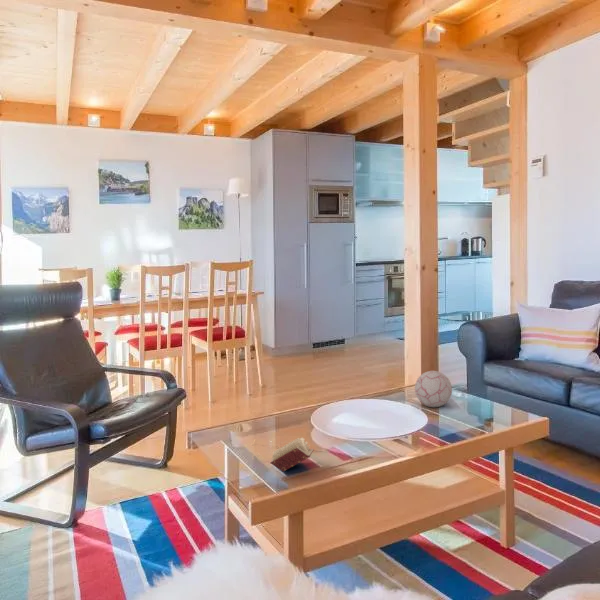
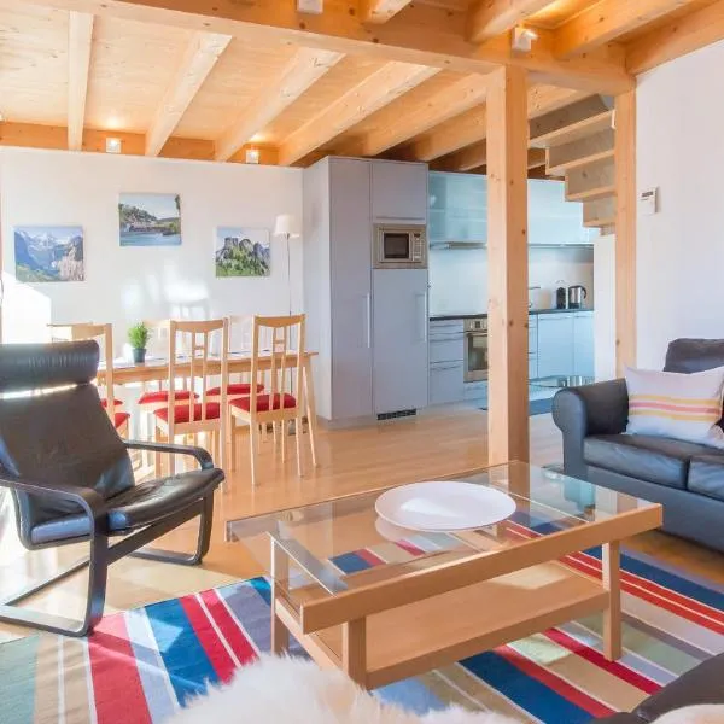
- book (276, 450)
- decorative ball (433, 389)
